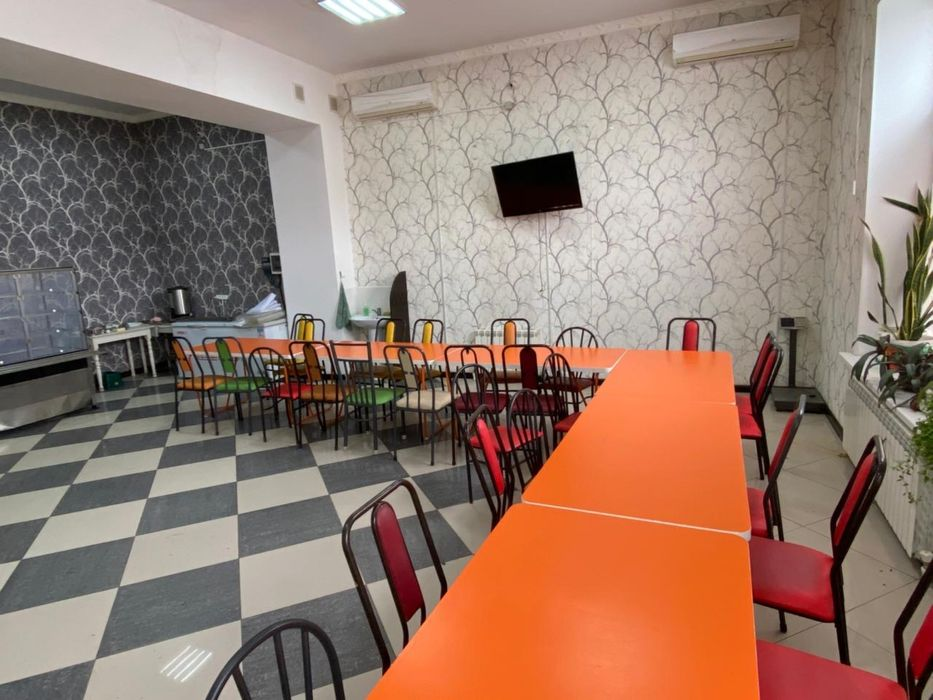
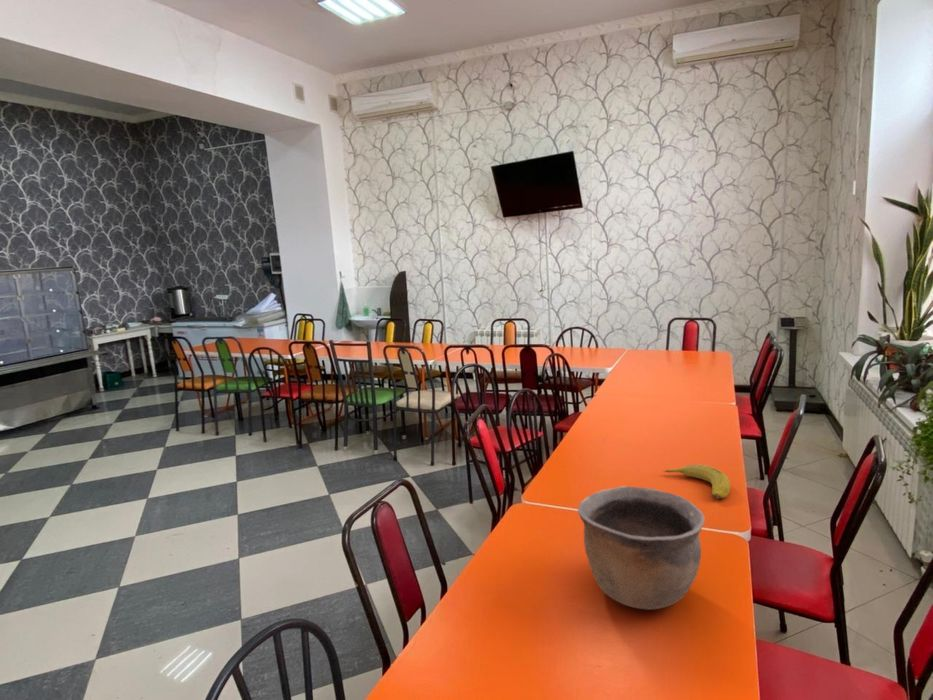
+ bowl (639, 548)
+ fruit (696, 477)
